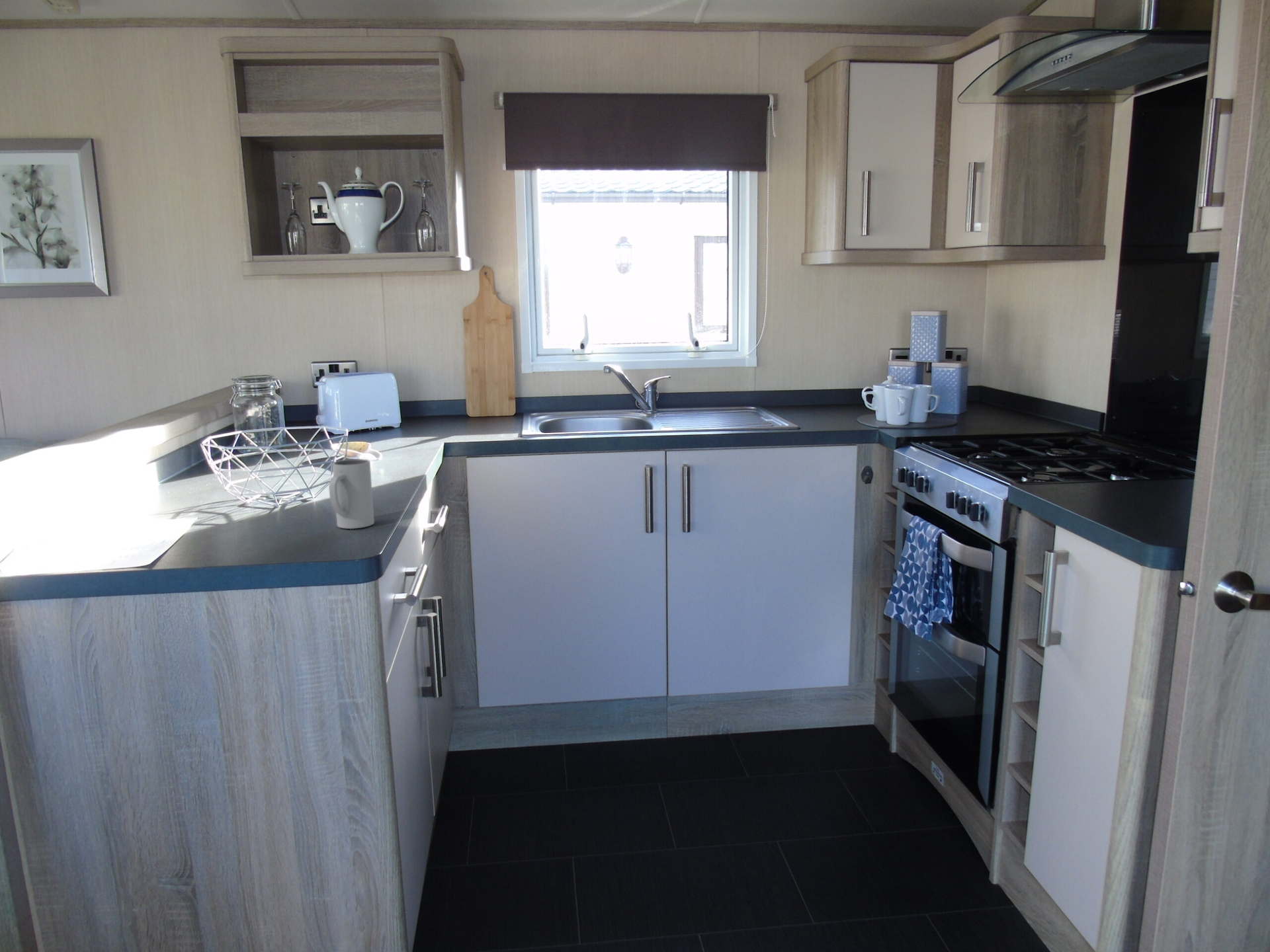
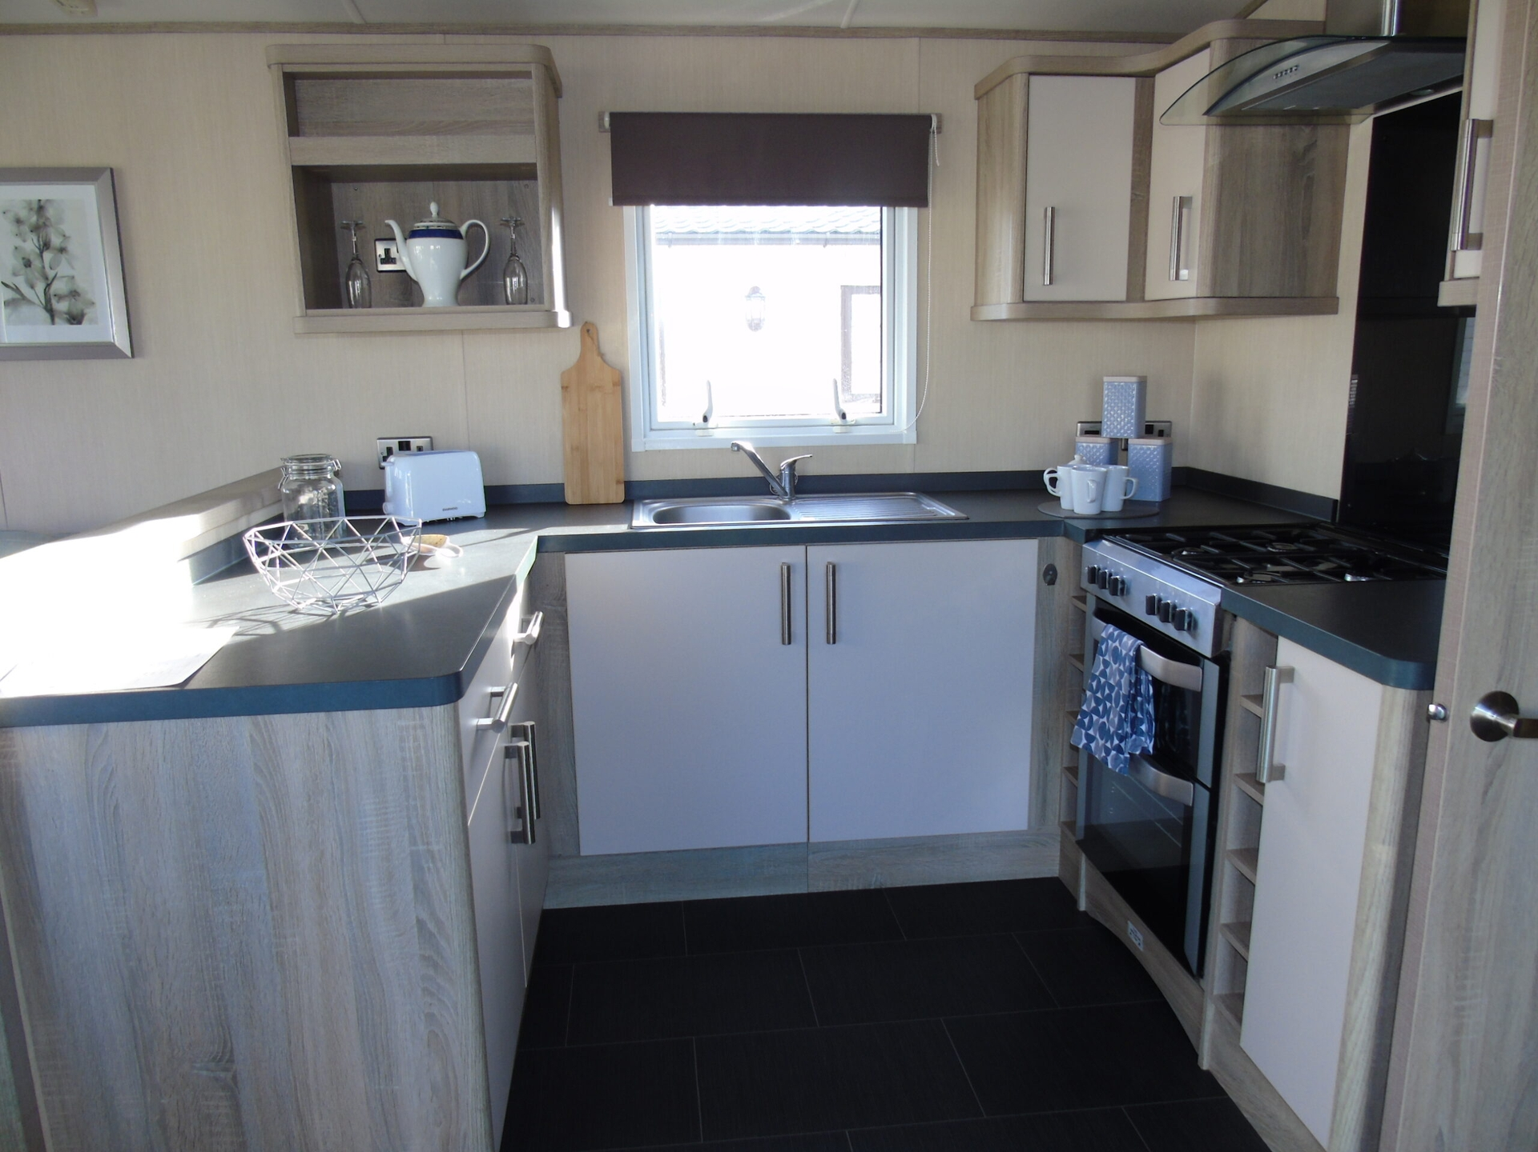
- mug (348, 495)
